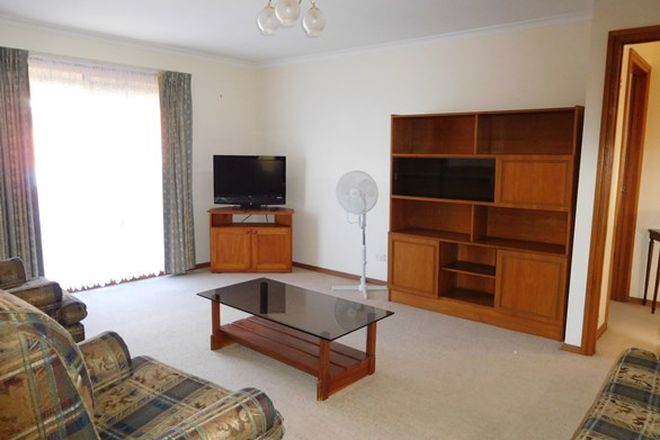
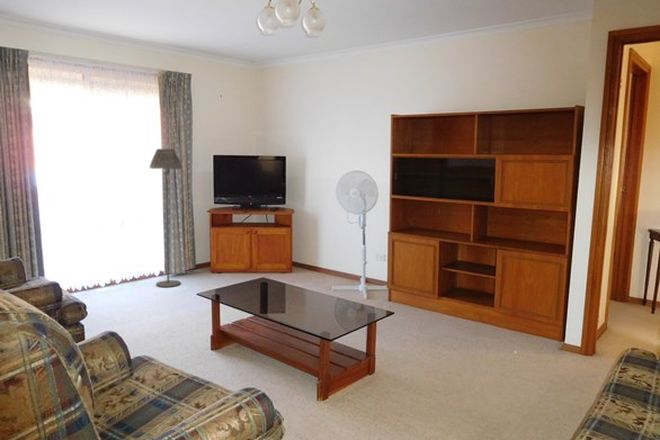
+ floor lamp (167, 217)
